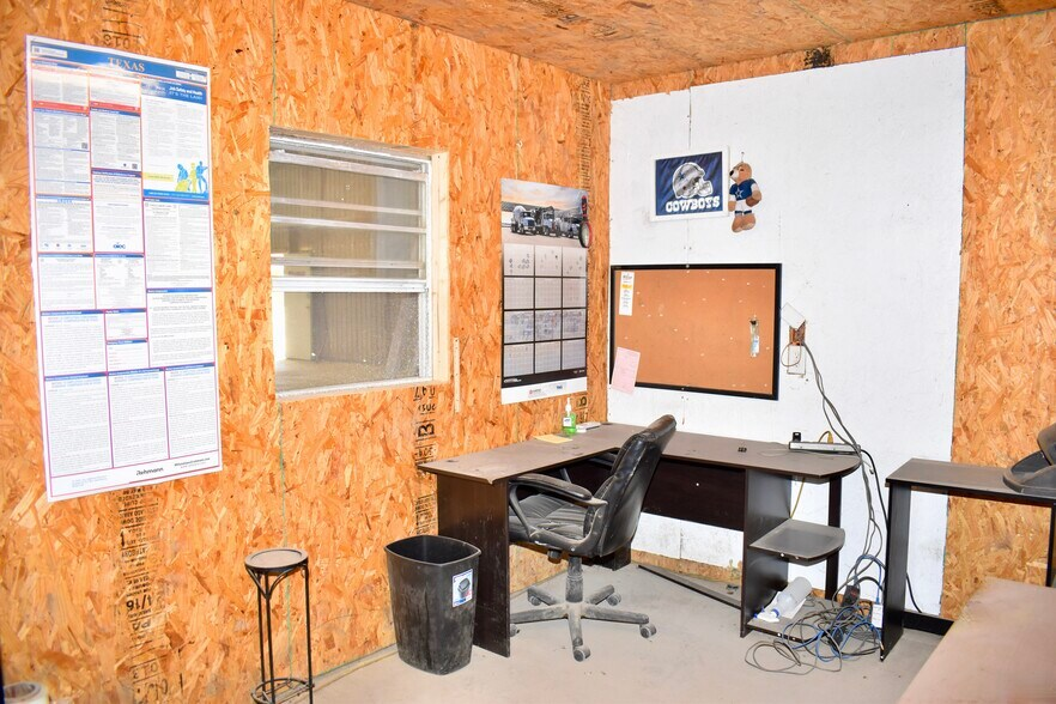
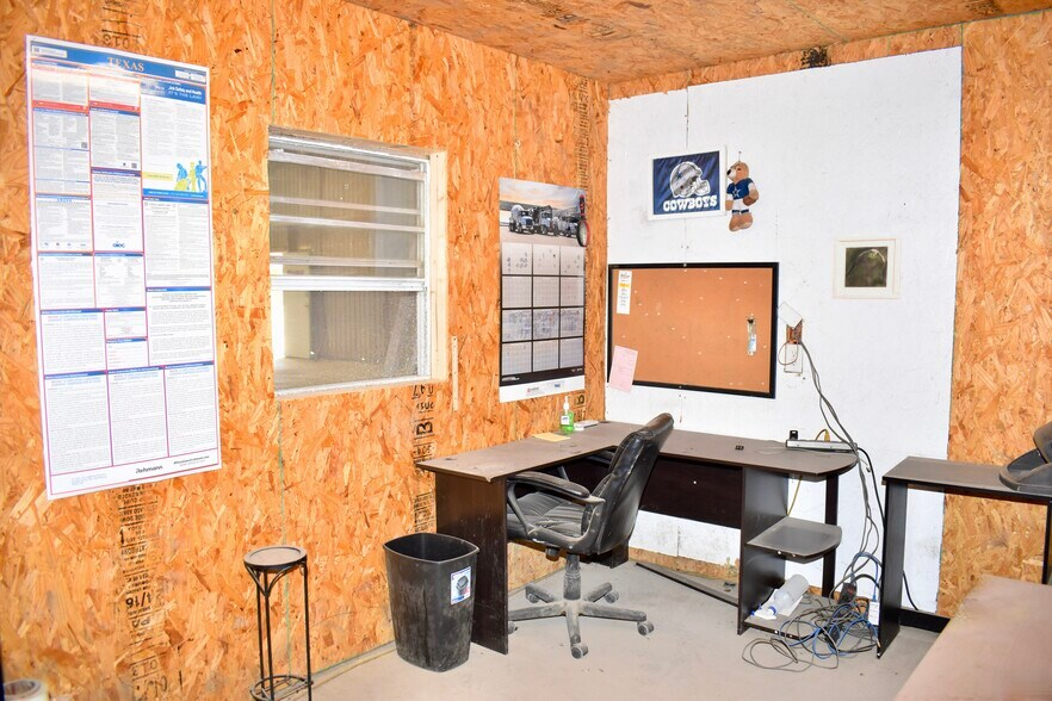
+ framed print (866, 267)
